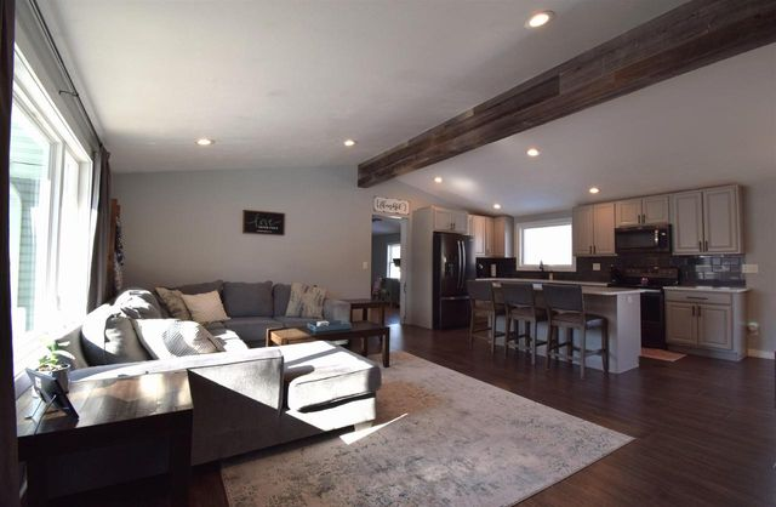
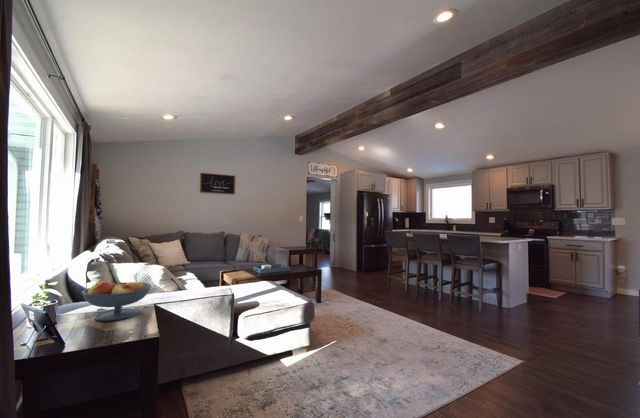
+ fruit bowl (118, 296)
